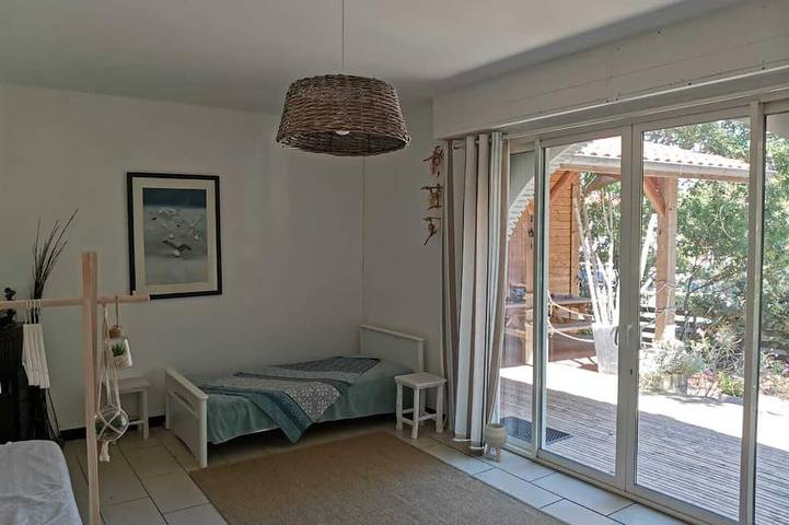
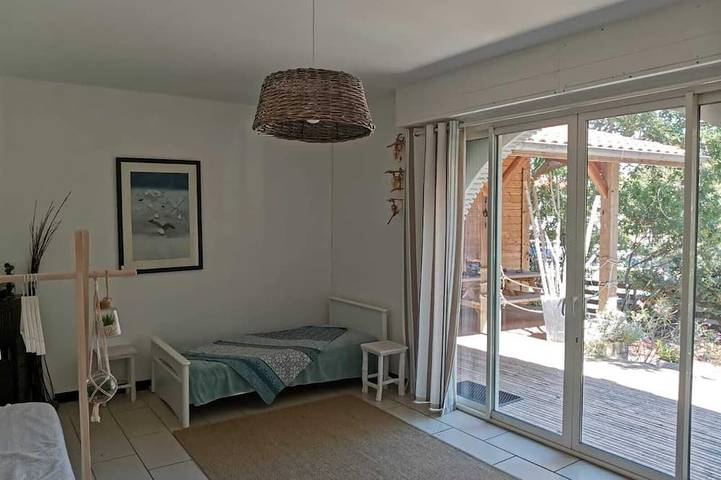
- planter (495, 442)
